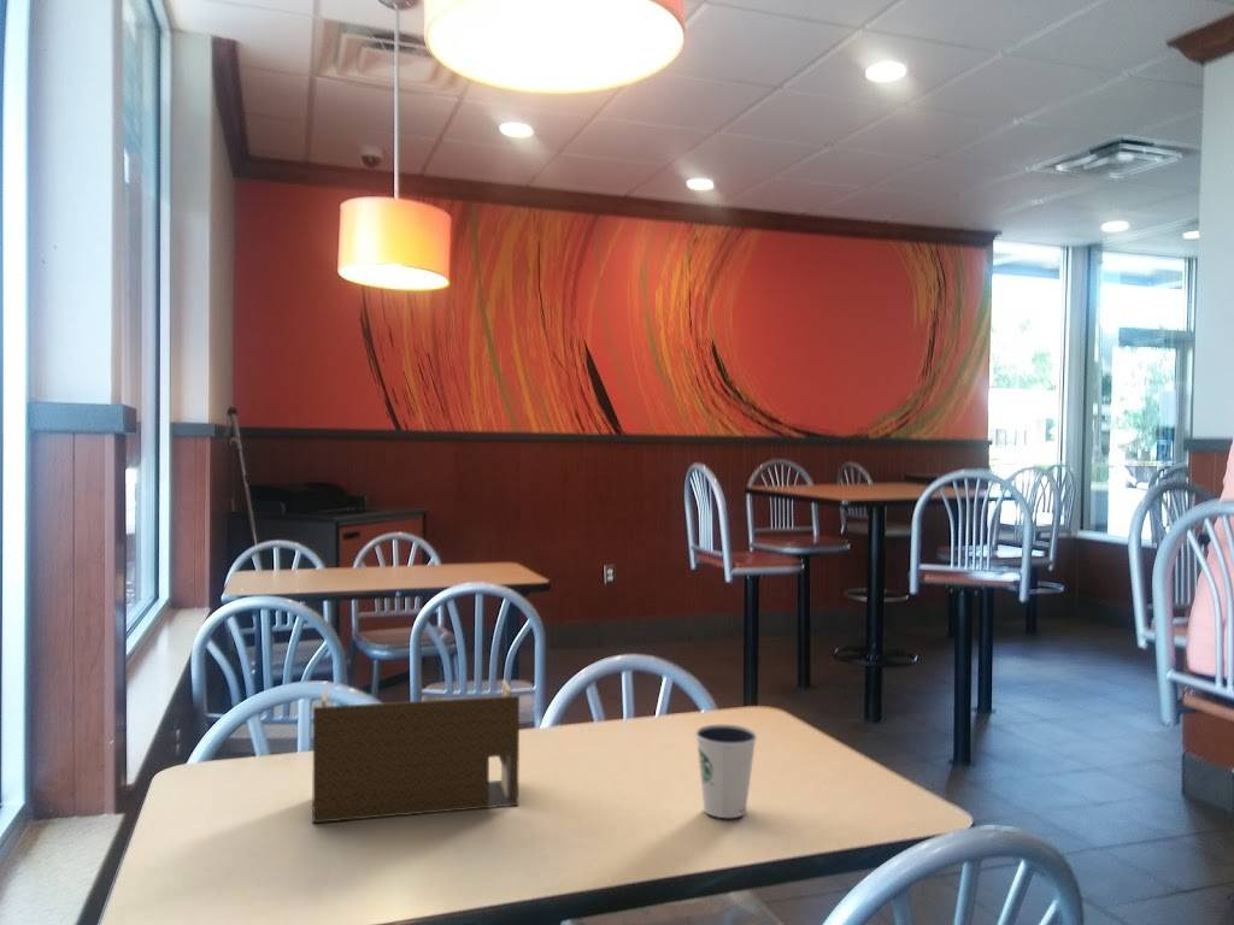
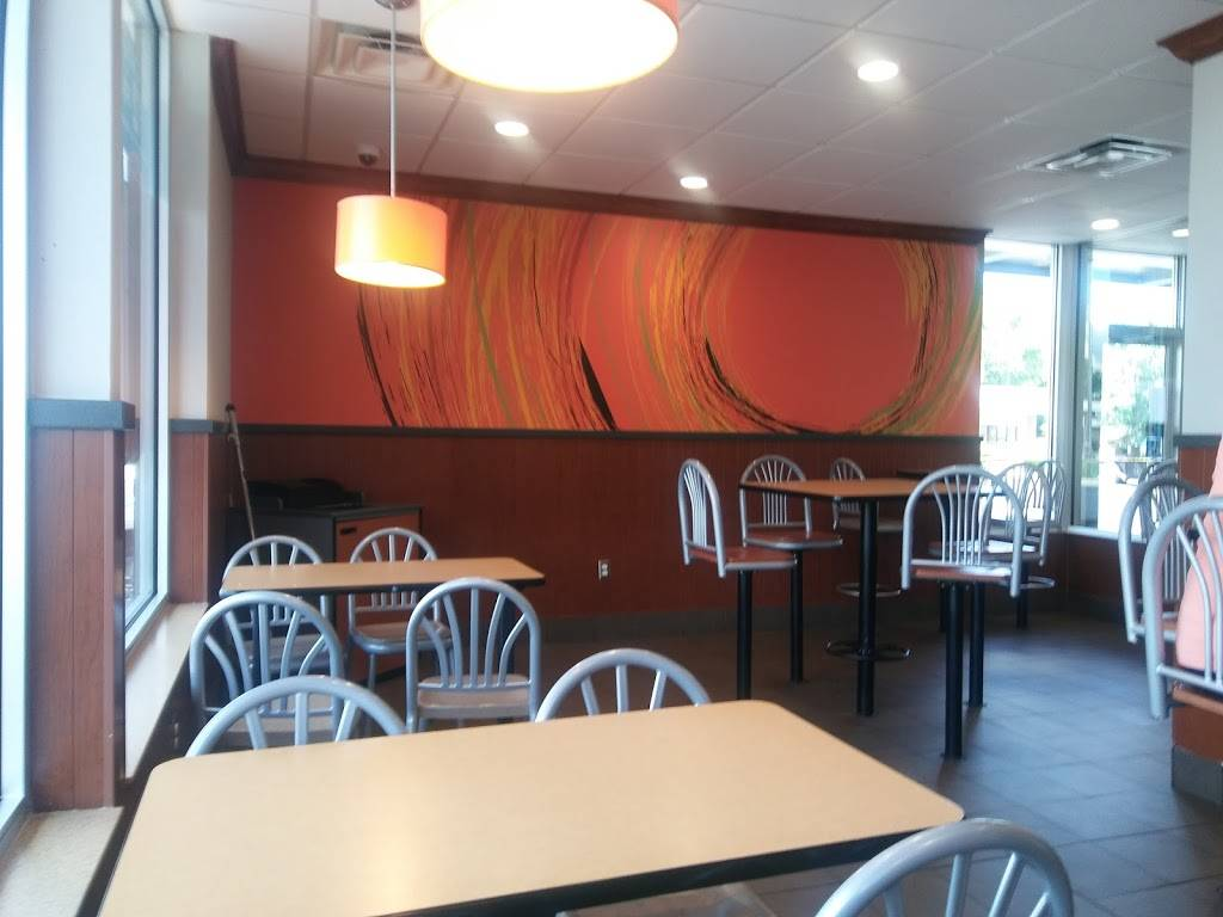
- dixie cup (725, 772)
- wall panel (416, 746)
